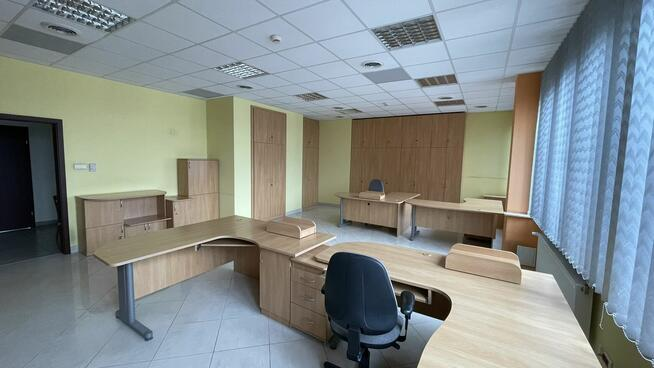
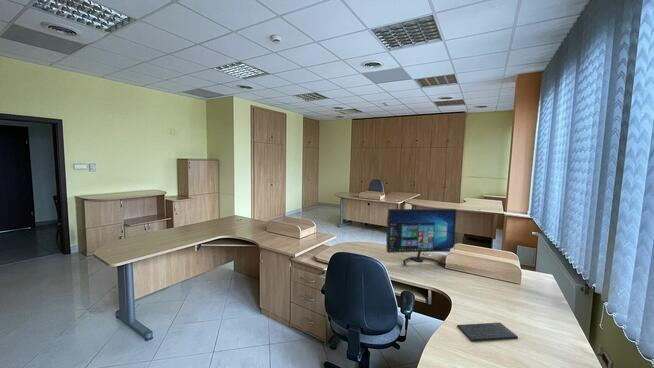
+ computer monitor (420, 235)
+ keyboard (486, 331)
